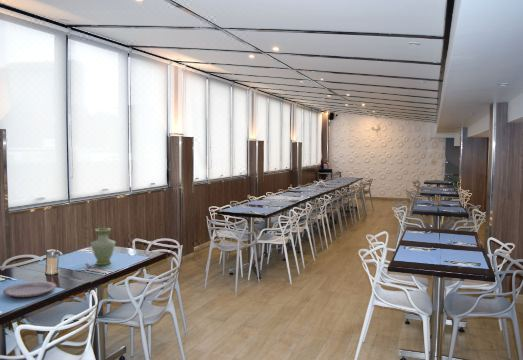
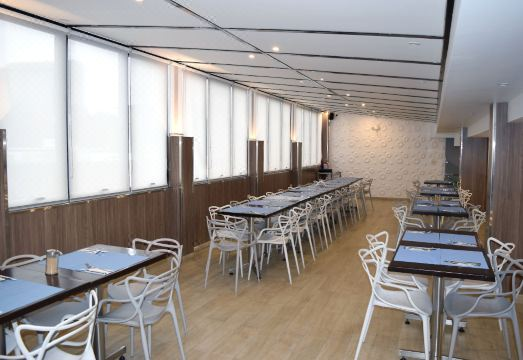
- plate (30, 289)
- vase (103, 246)
